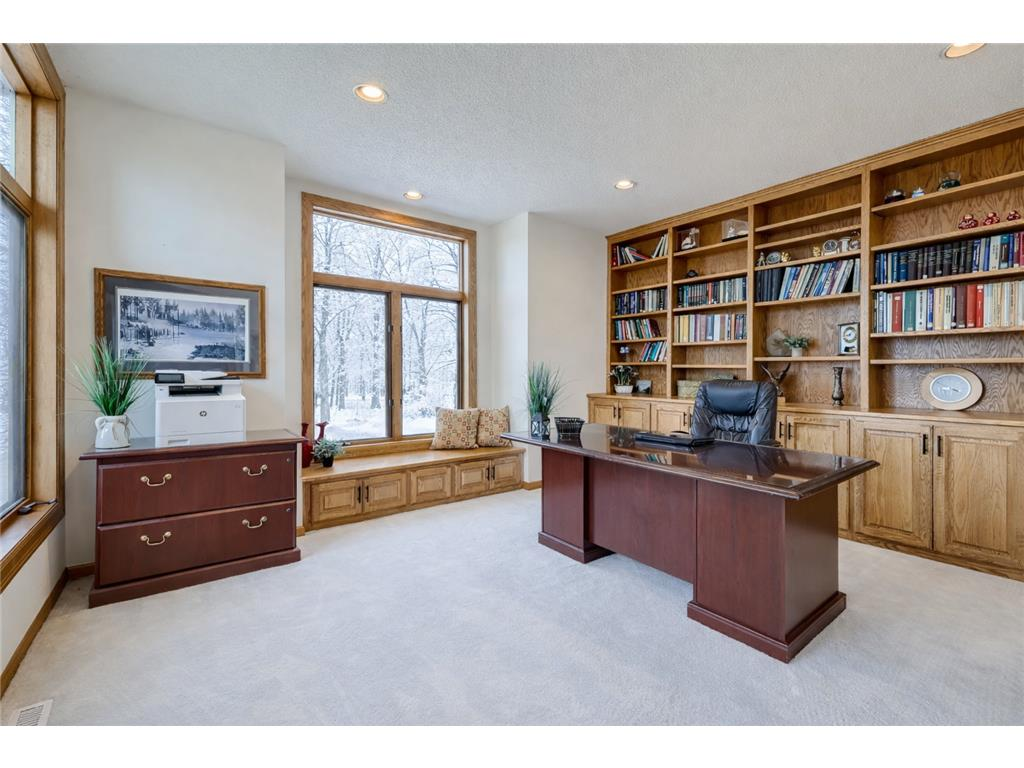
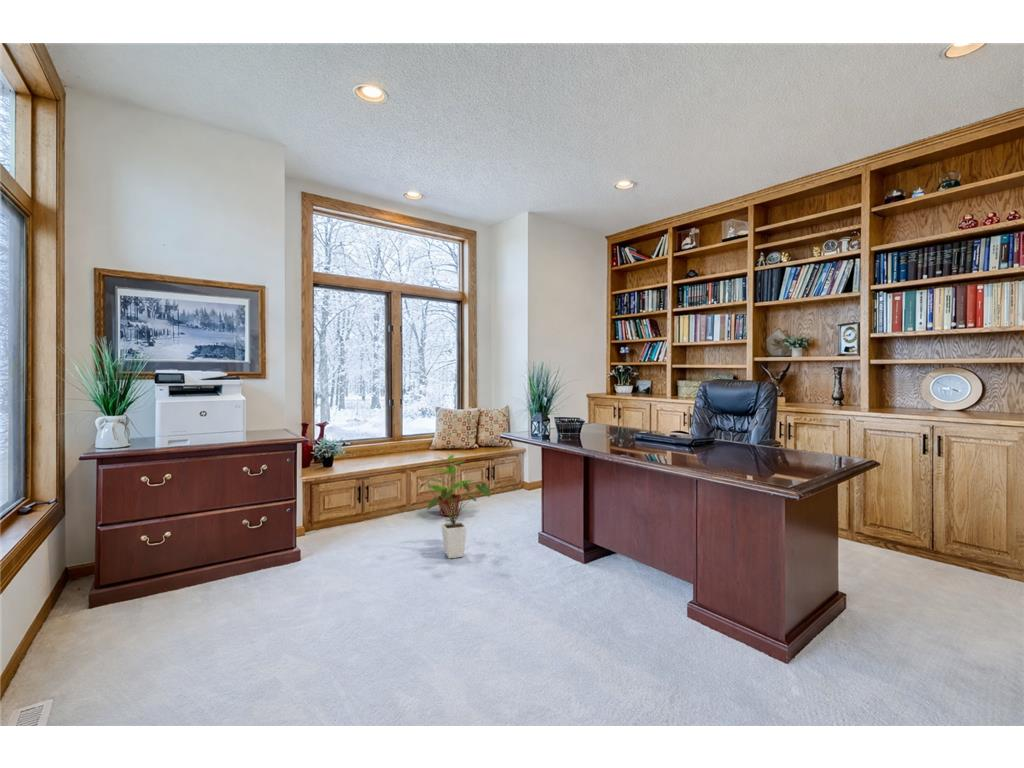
+ potted plant (448, 483)
+ house plant (456, 518)
